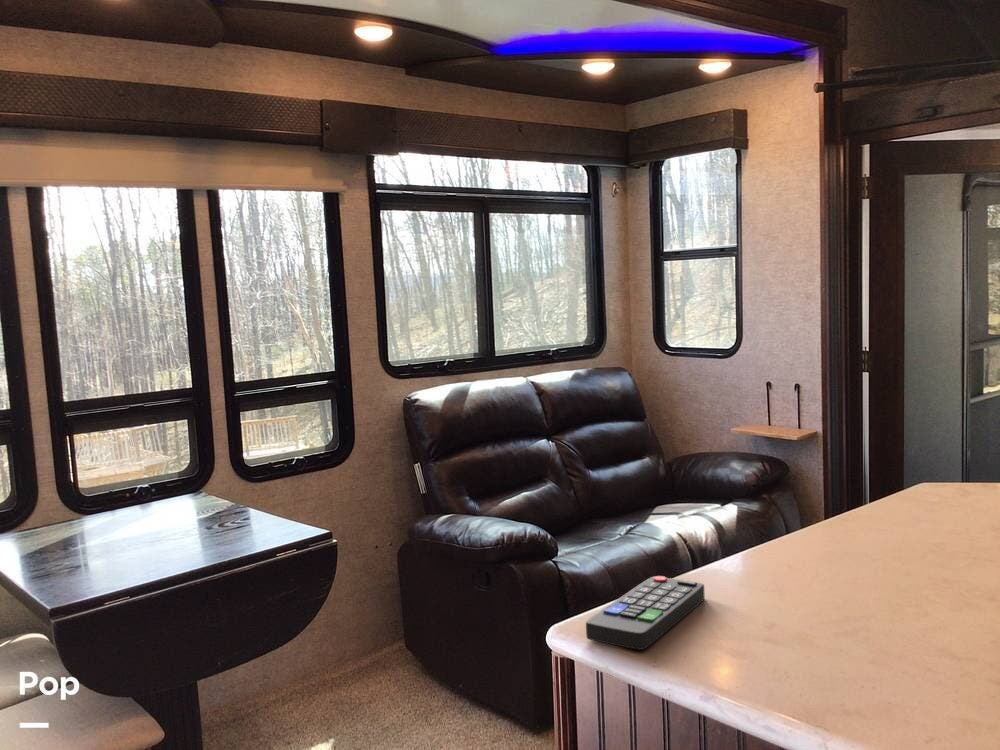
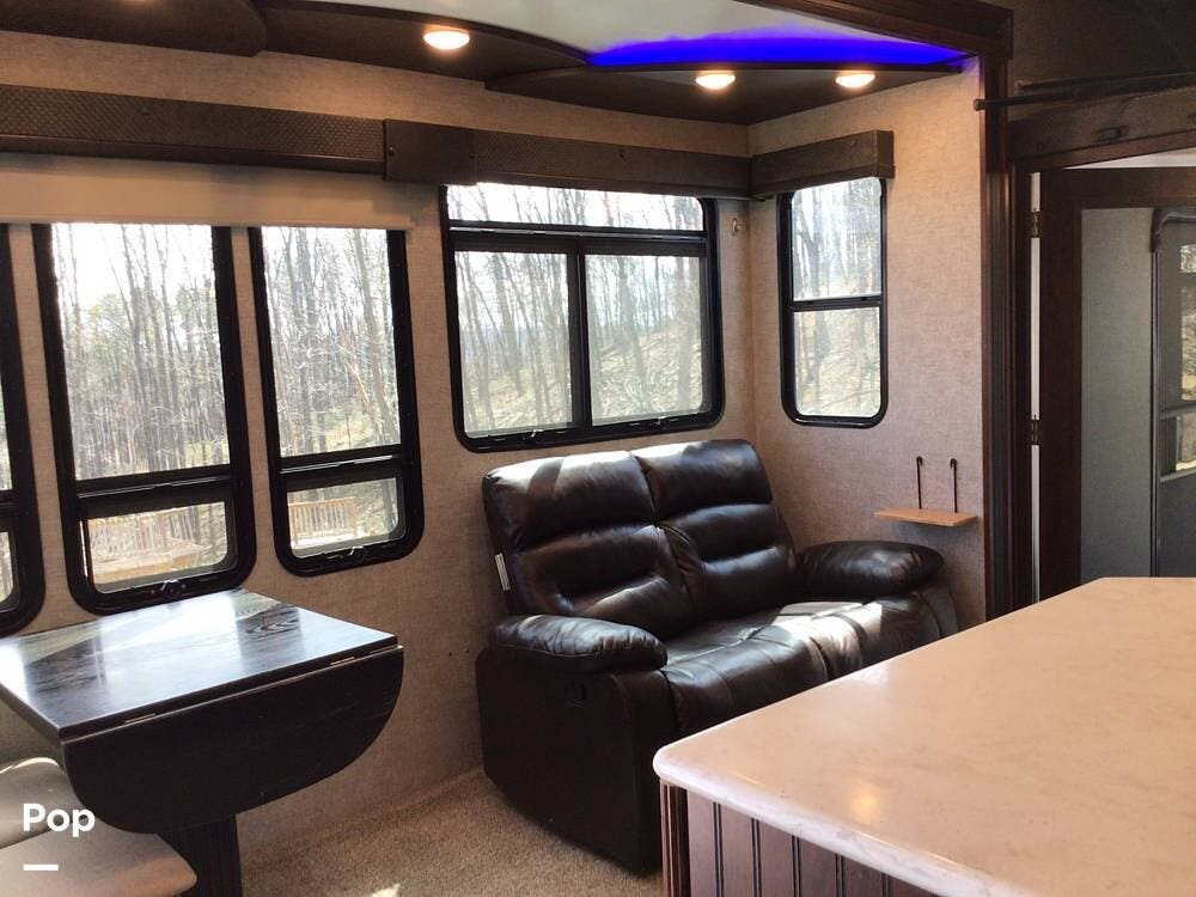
- remote control (648, 608)
